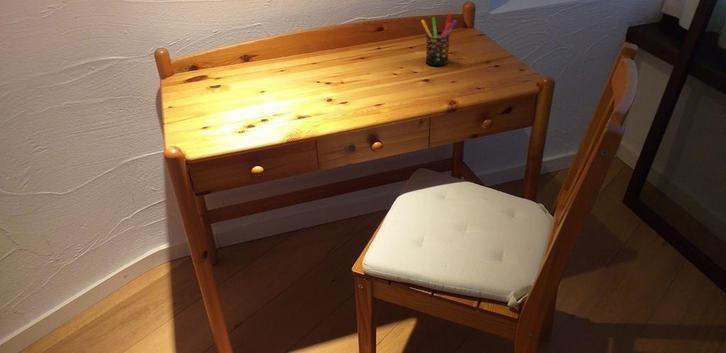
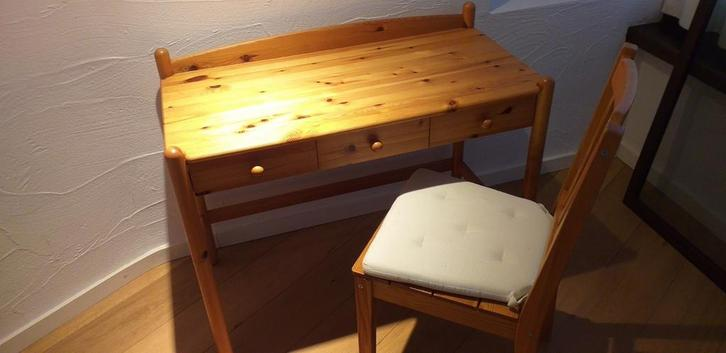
- pen holder (438, 38)
